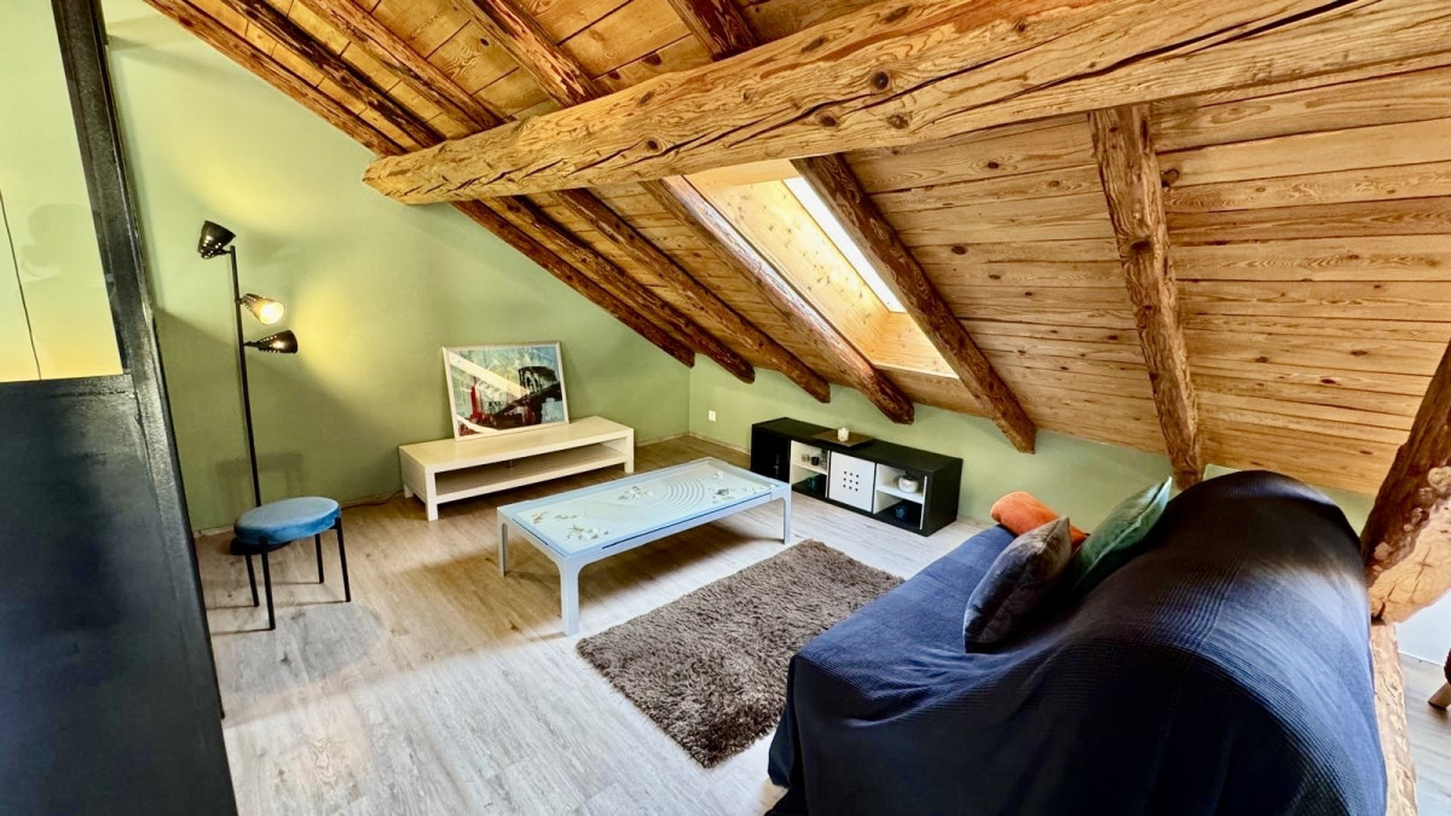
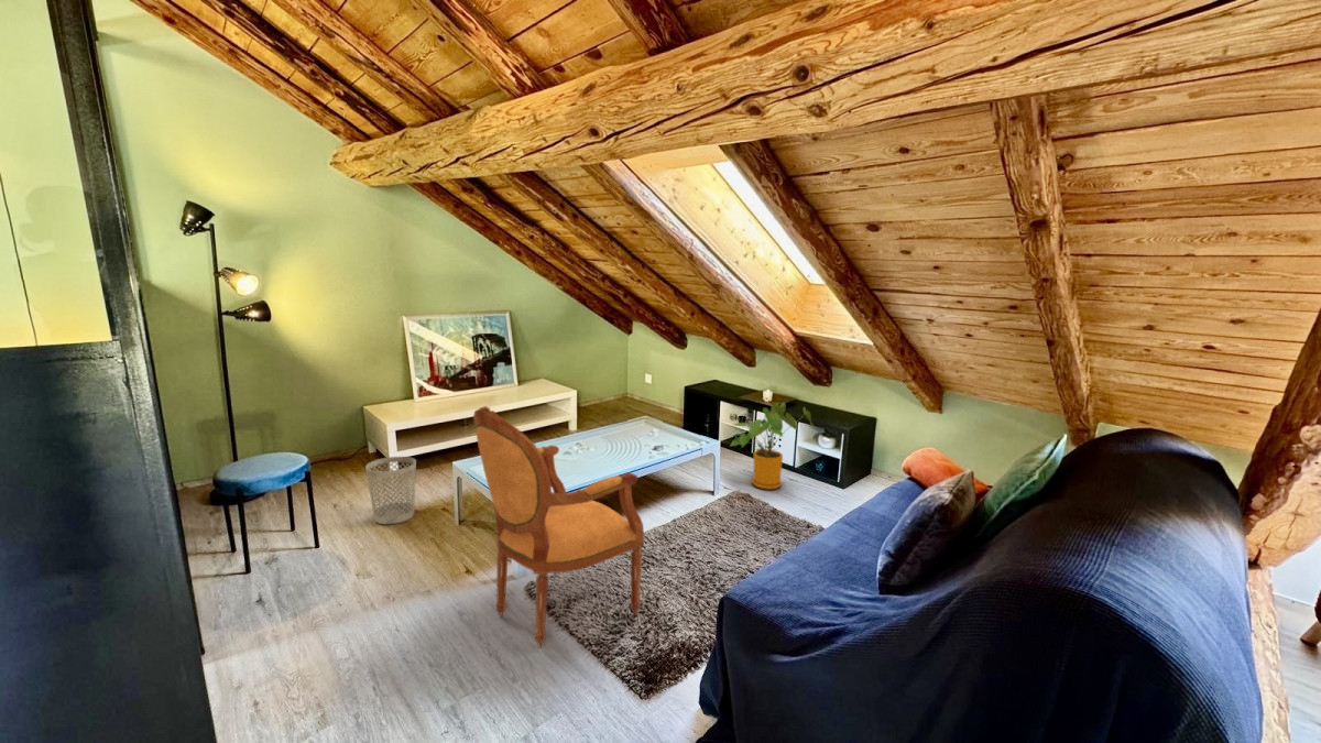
+ house plant (768, 445)
+ armchair (552, 507)
+ wastebasket (392, 490)
